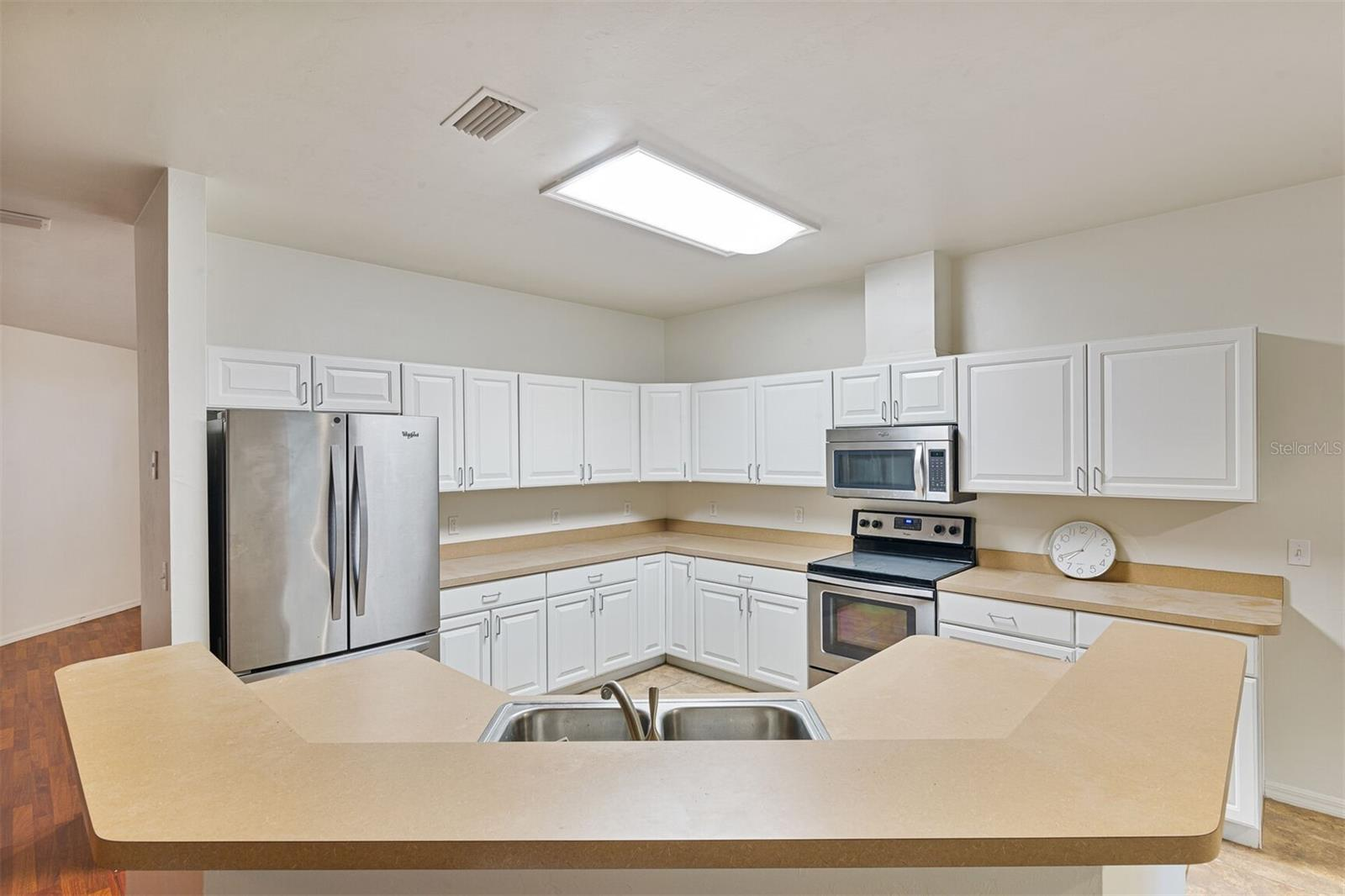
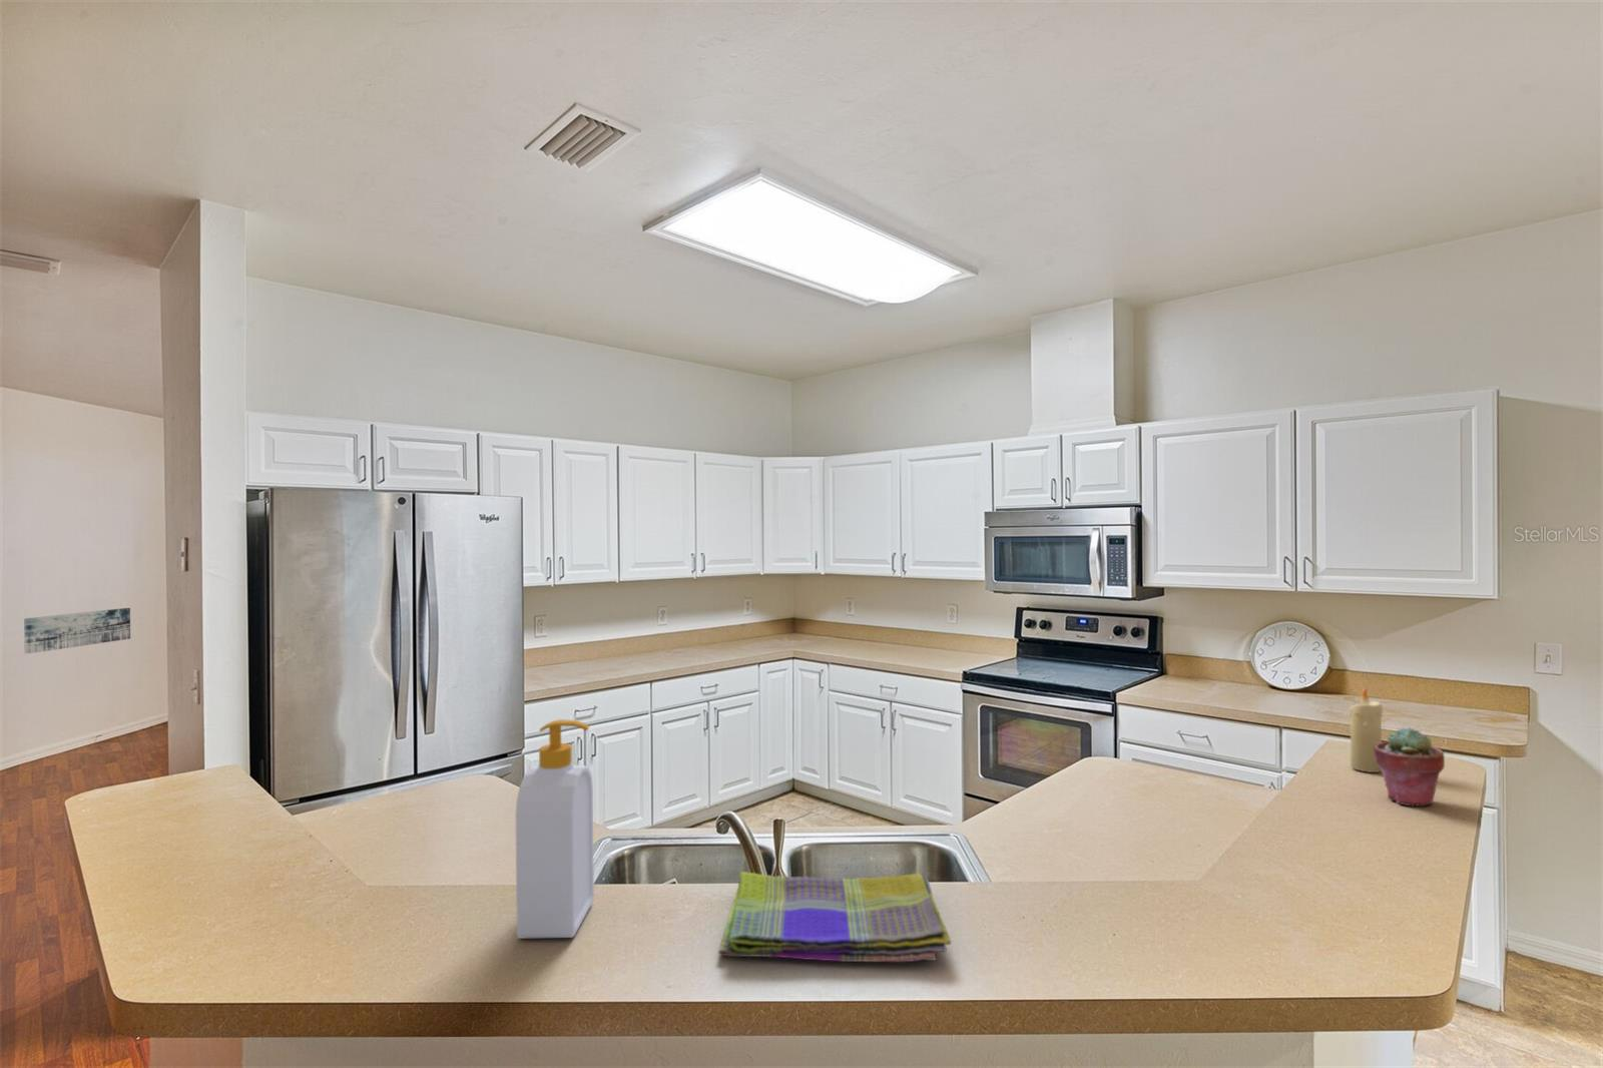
+ potted succulent (1409, 763)
+ soap bottle (559, 820)
+ wall art (80, 629)
+ dish towel (834, 909)
+ candle (1366, 728)
